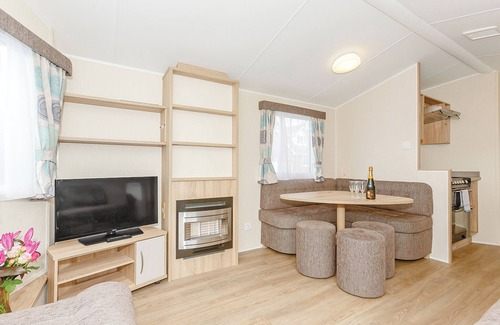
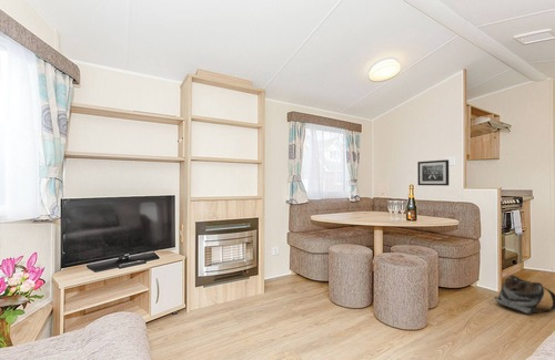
+ backpack (521, 292)
+ wall art (432, 173)
